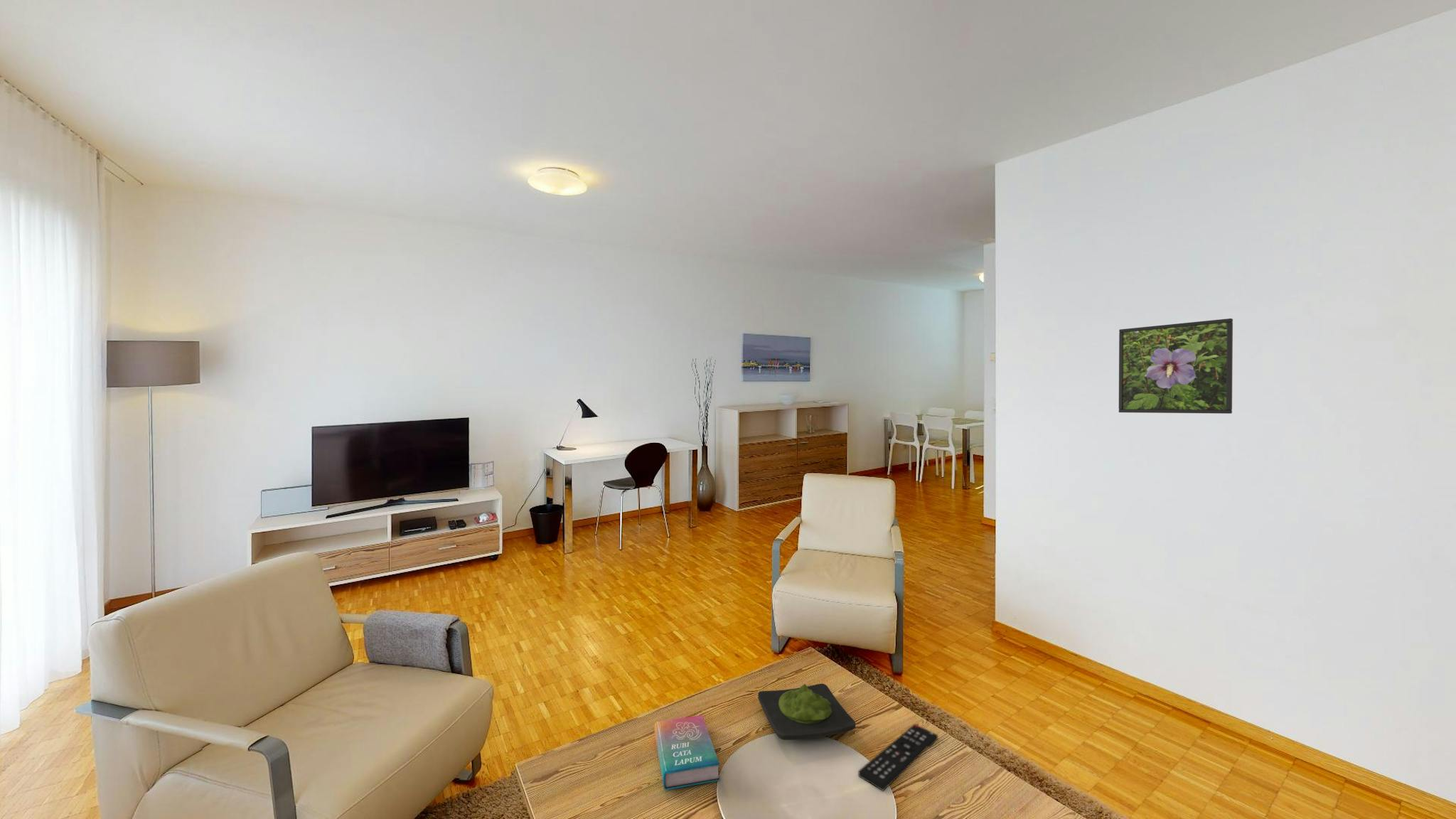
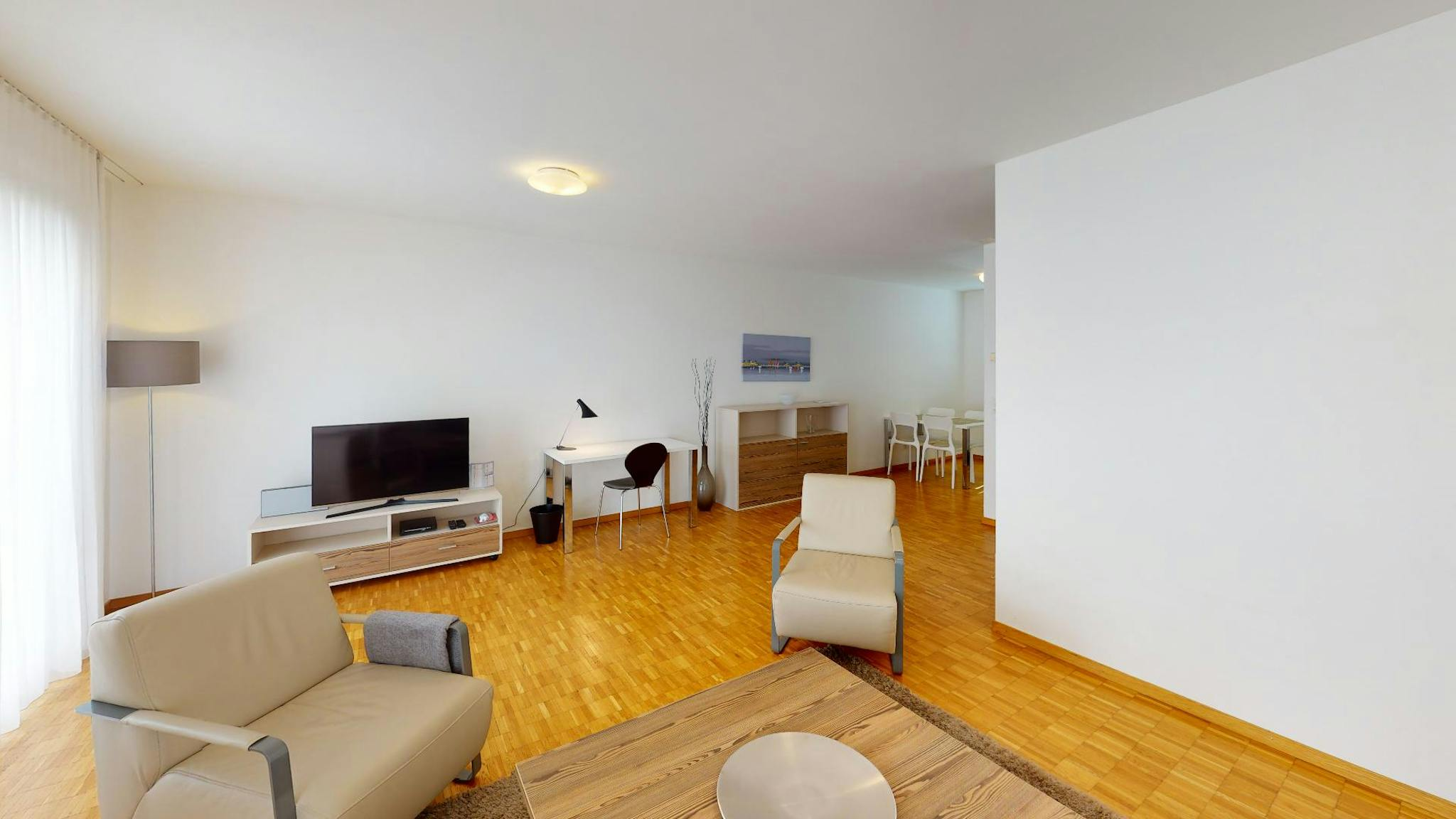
- book (685, 749)
- remote control (900, 754)
- wasabi (804, 705)
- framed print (1172, 368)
